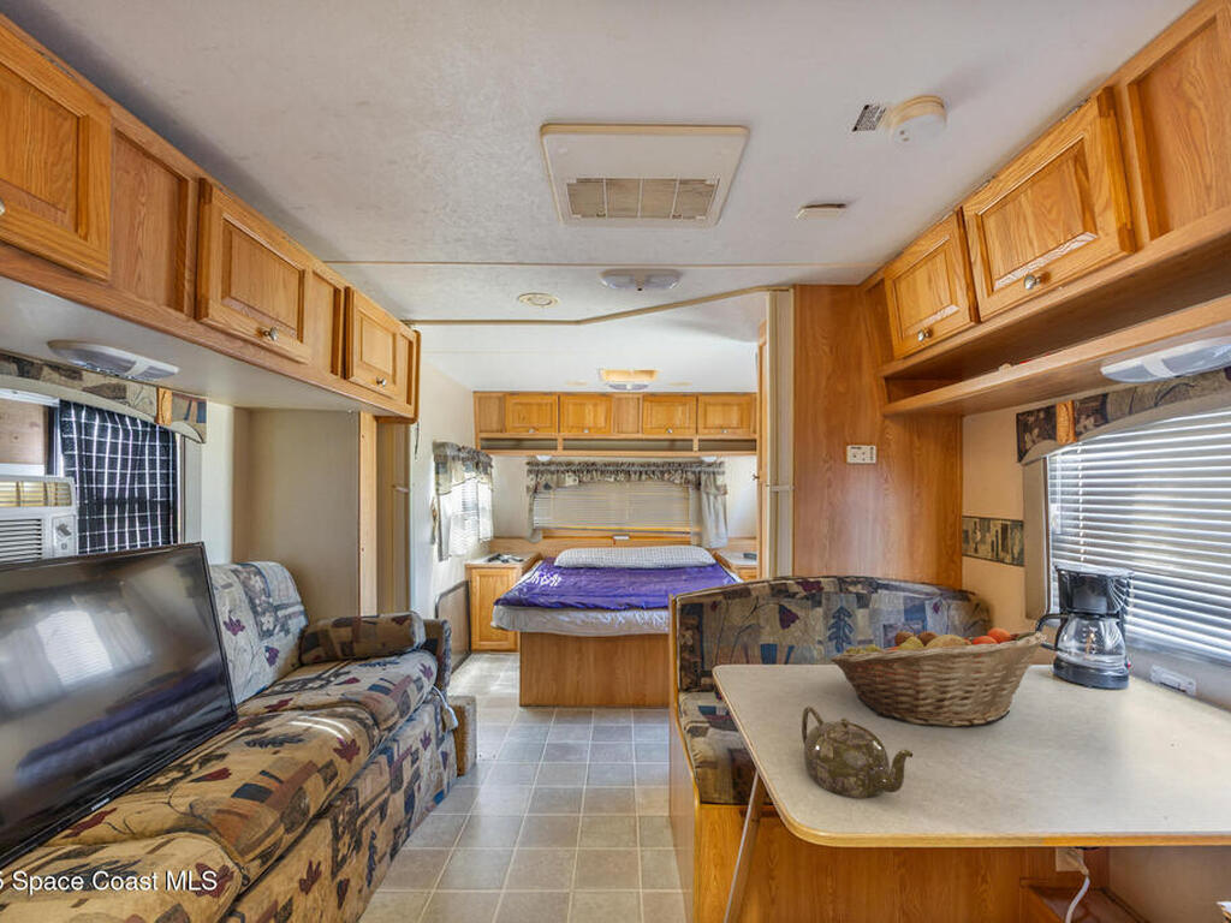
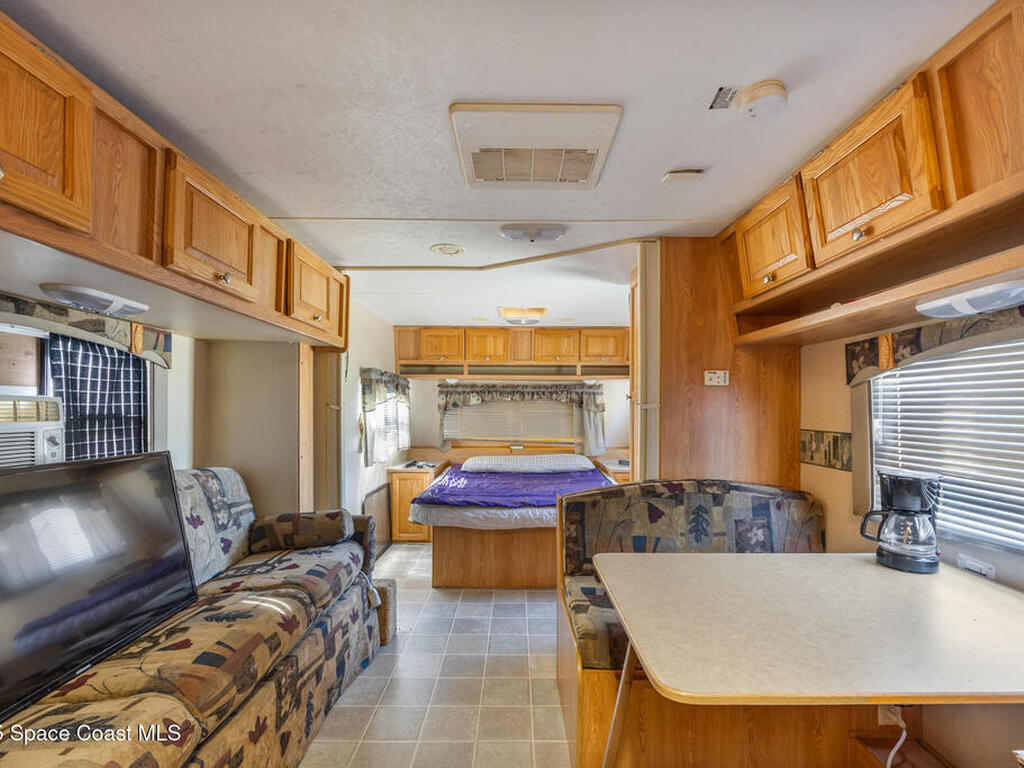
- fruit basket (935, 663)
- teapot (850, 751)
